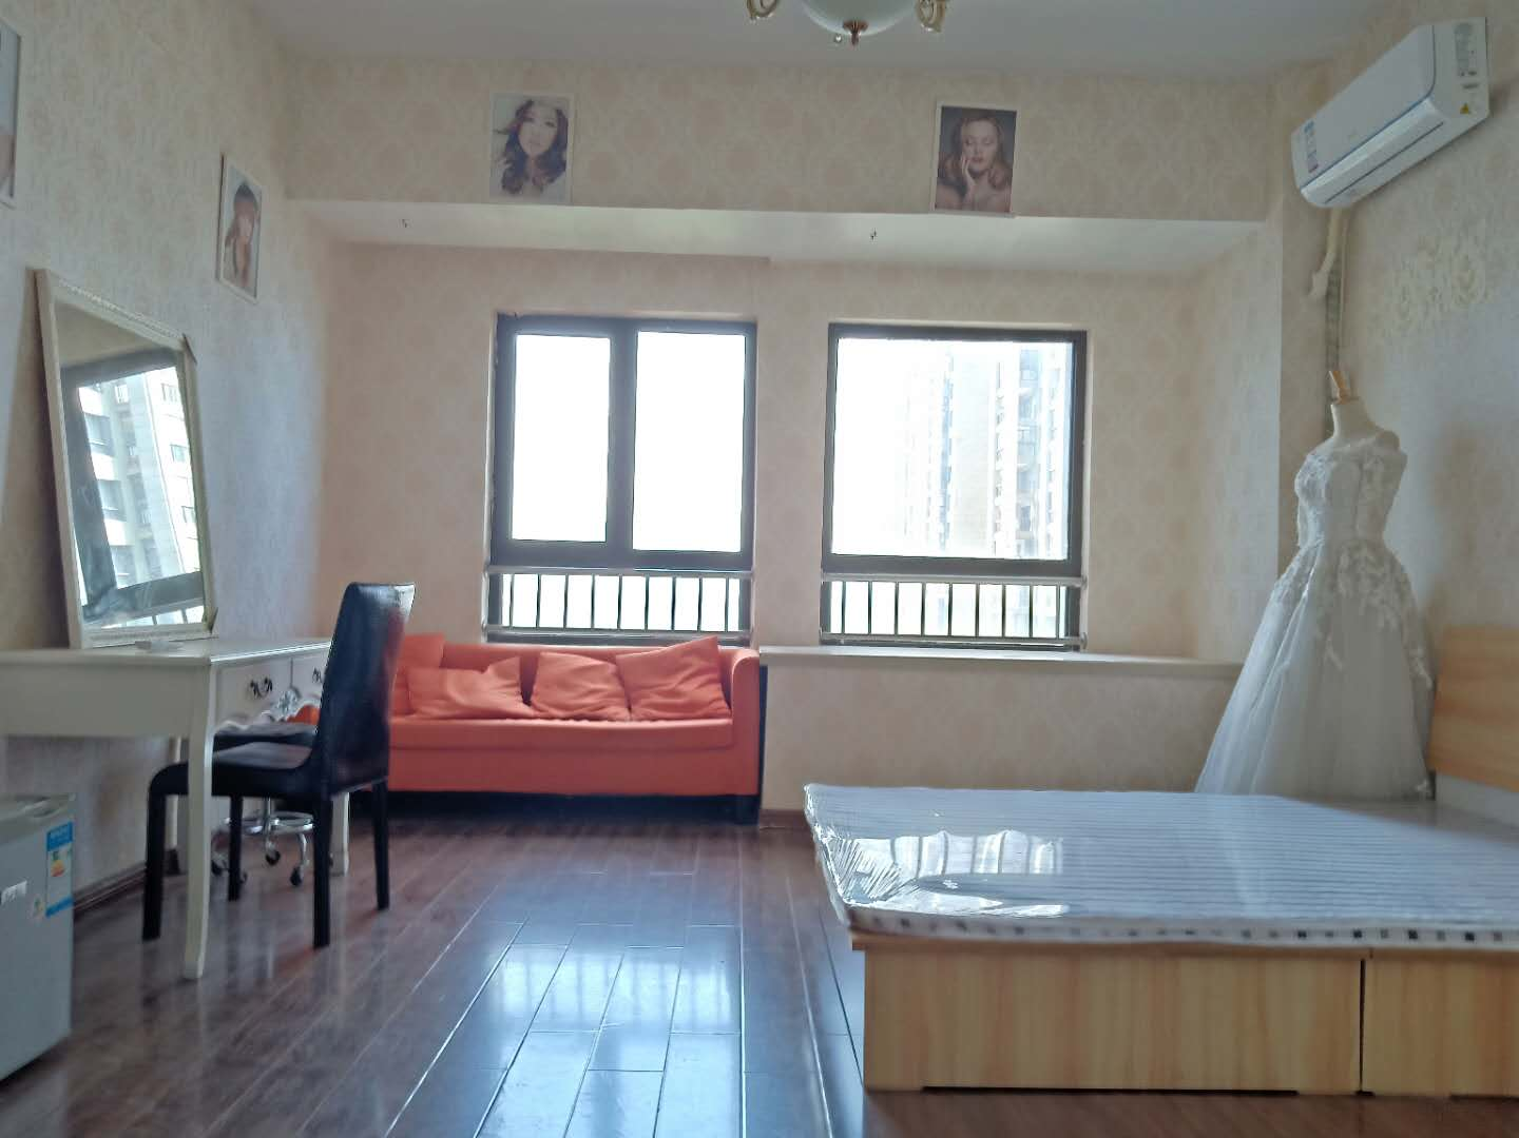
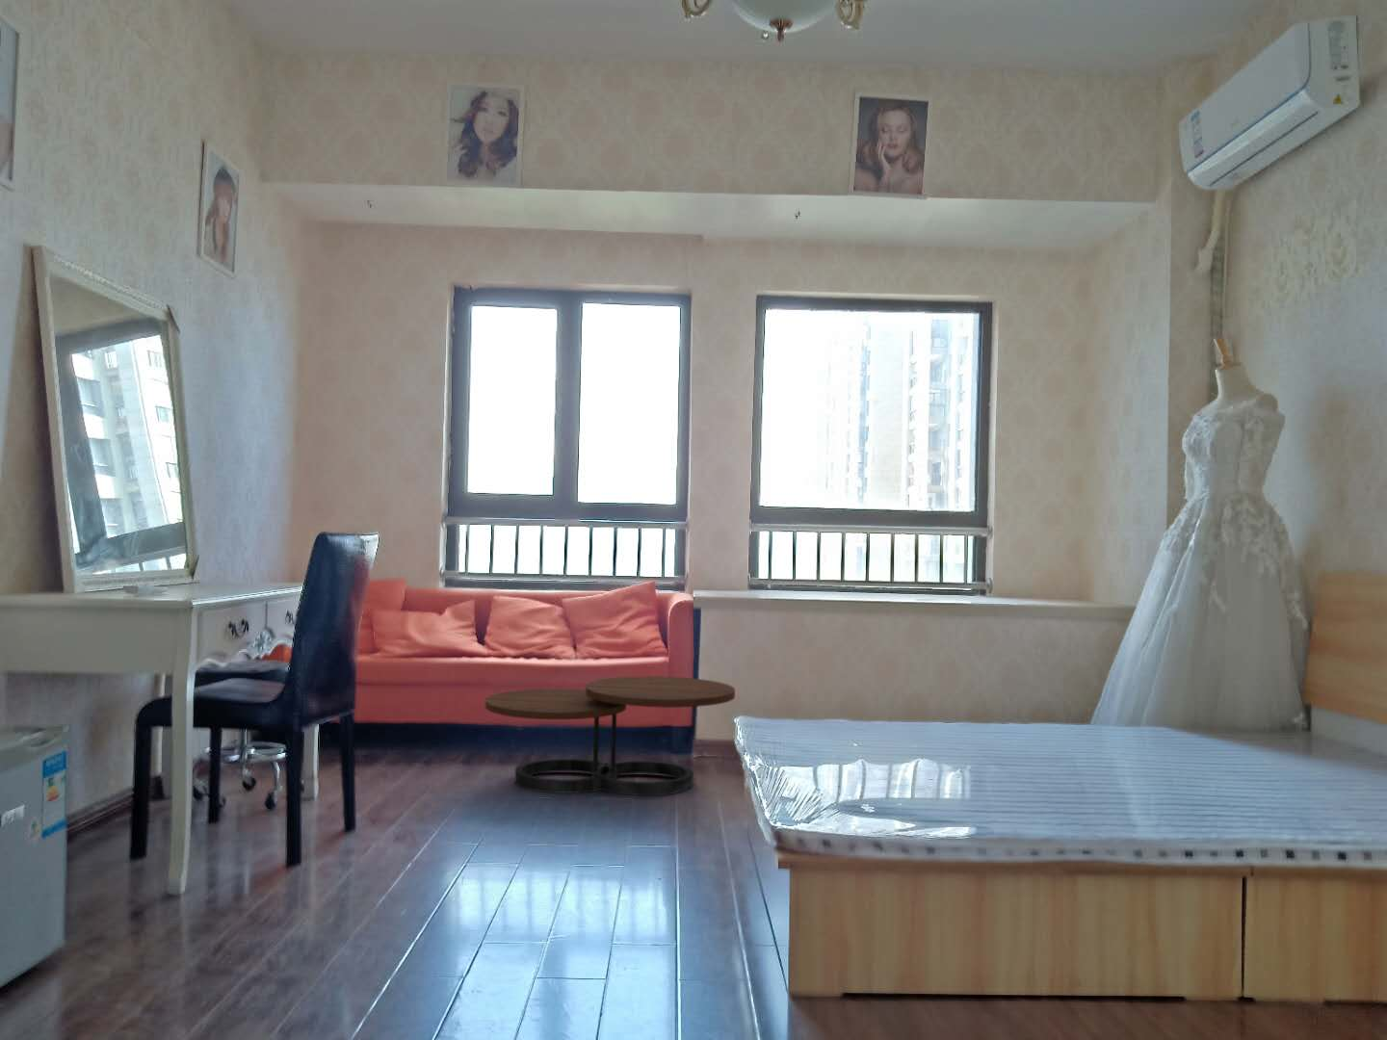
+ coffee table (612, 734)
